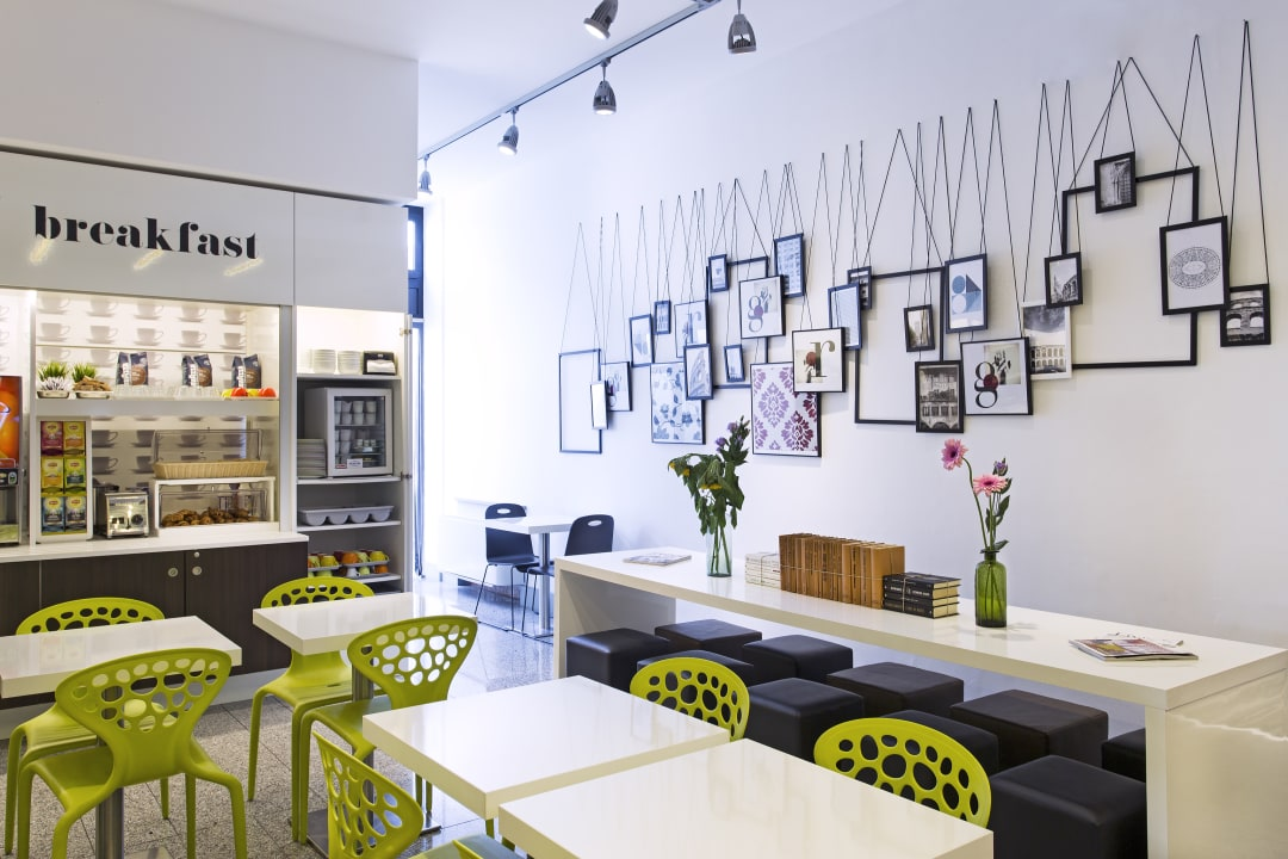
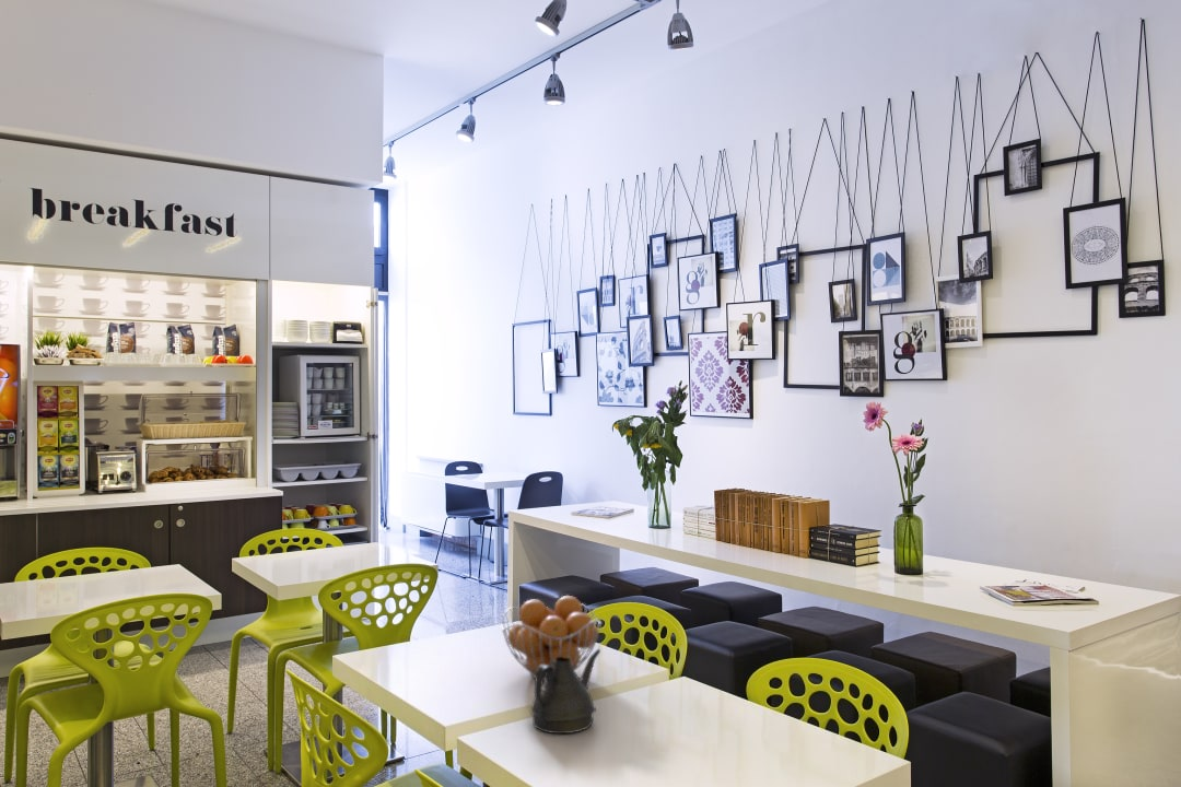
+ teapot (571, 688)
+ fruit basket (551, 636)
